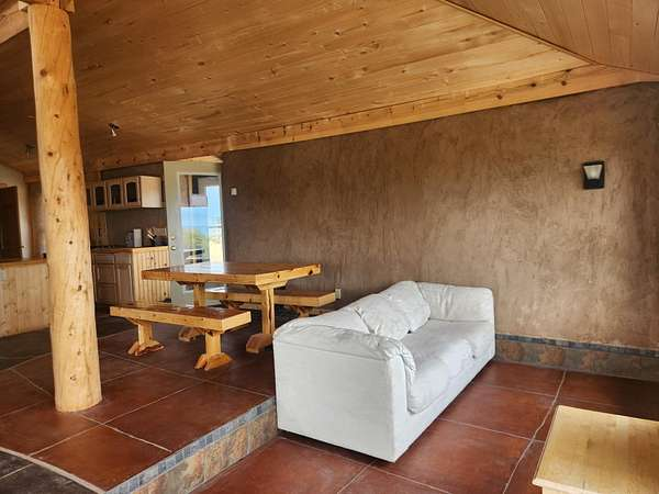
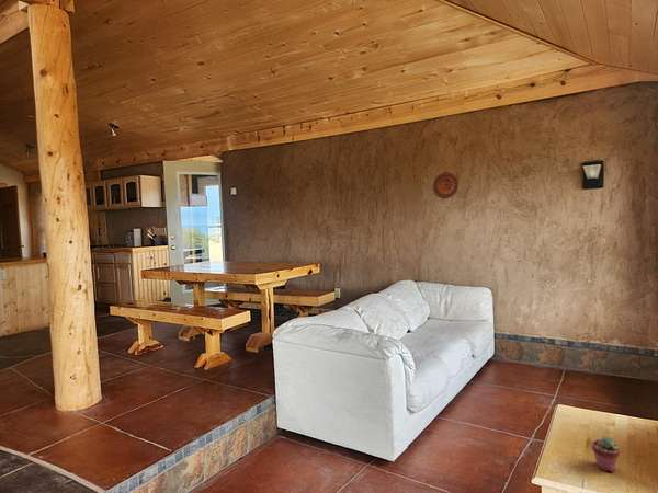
+ decorative plate (445, 185)
+ potted succulent (605, 451)
